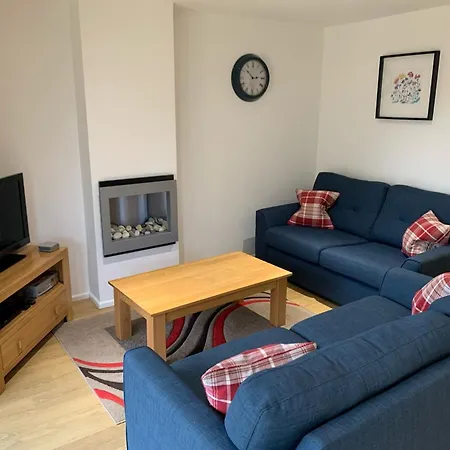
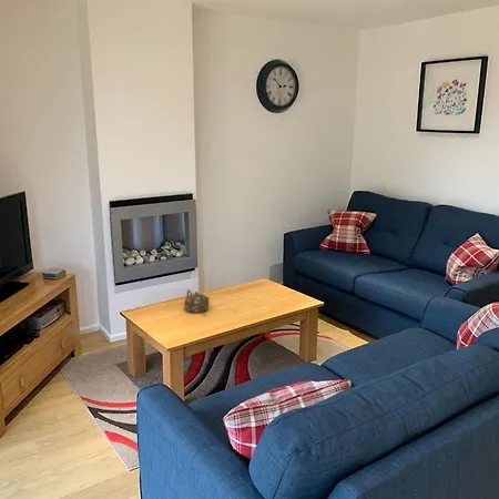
+ teapot (197, 301)
